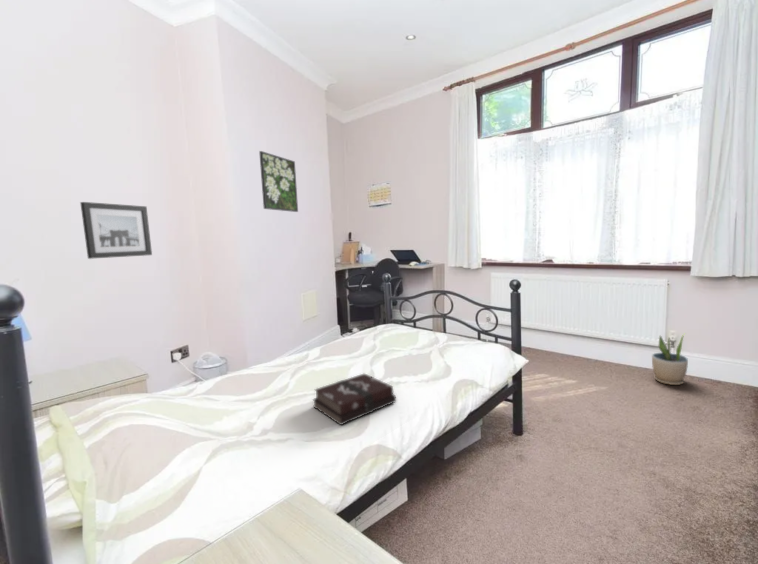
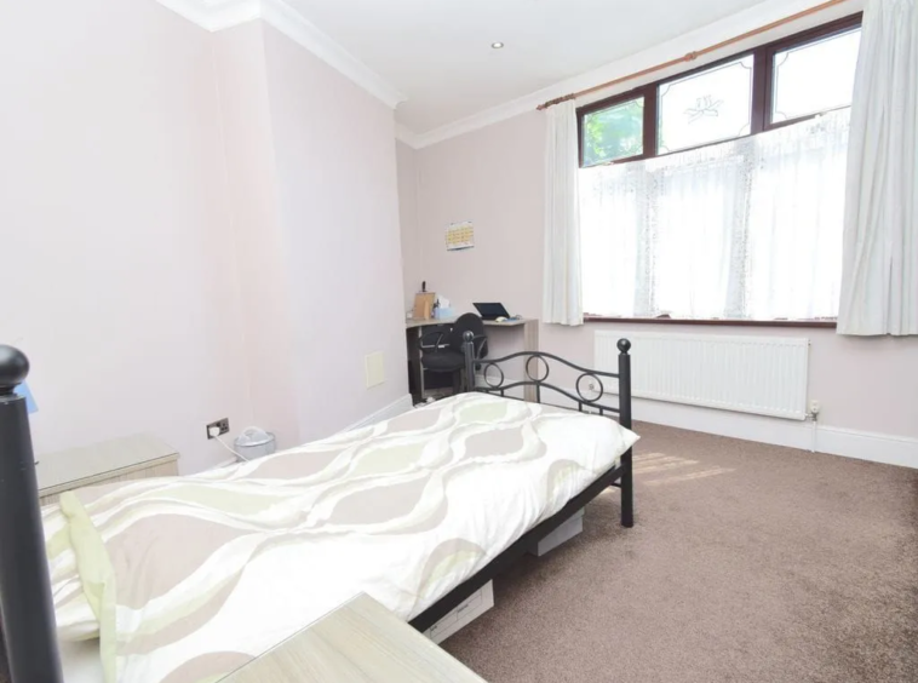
- potted plant (669, 355)
- hardback book (354, 396)
- wall art (119, 230)
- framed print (280, 183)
